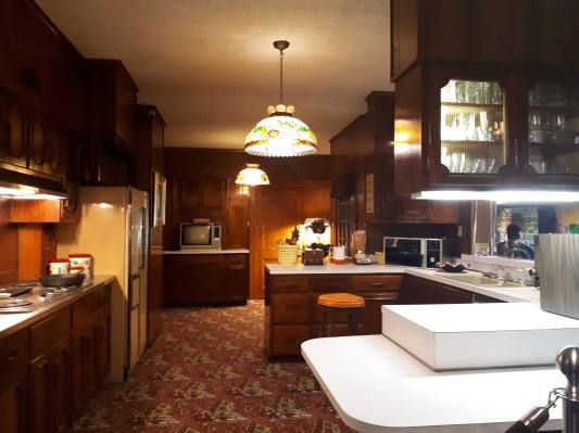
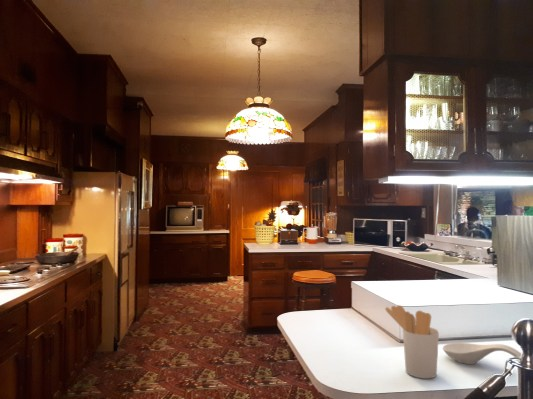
+ utensil holder (412, 338)
+ spoon rest (484, 353)
